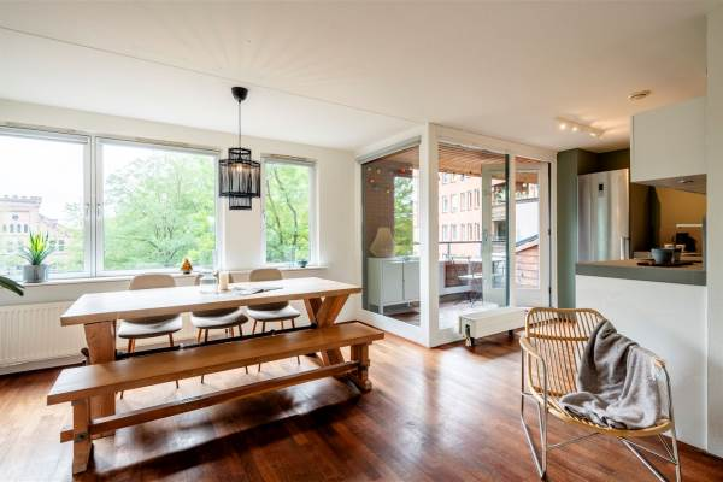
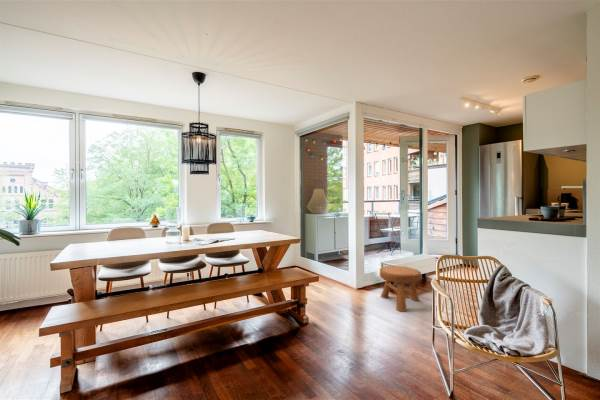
+ stool (400, 287)
